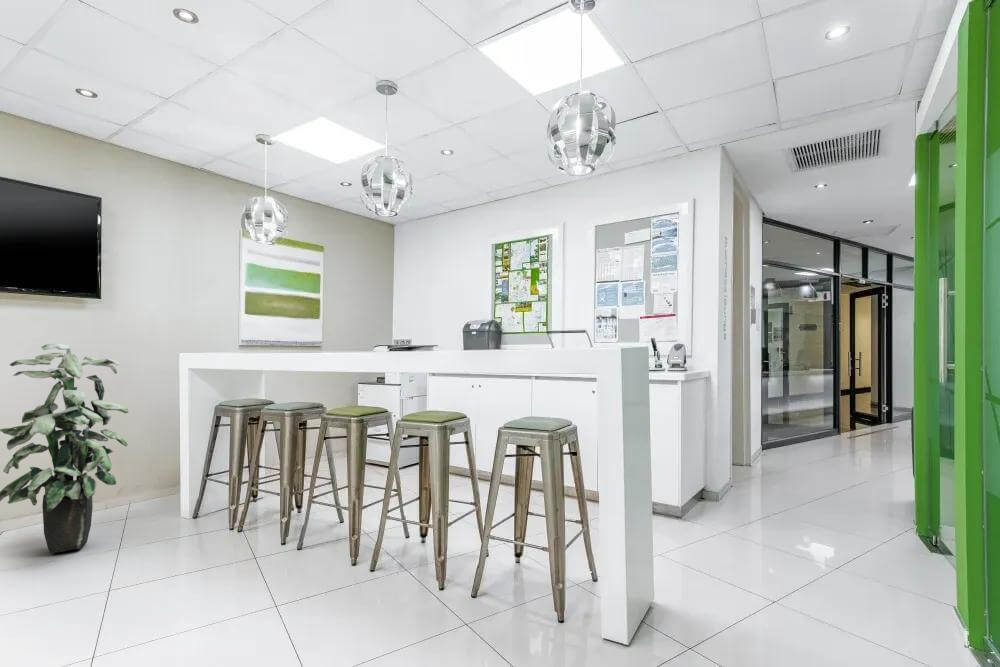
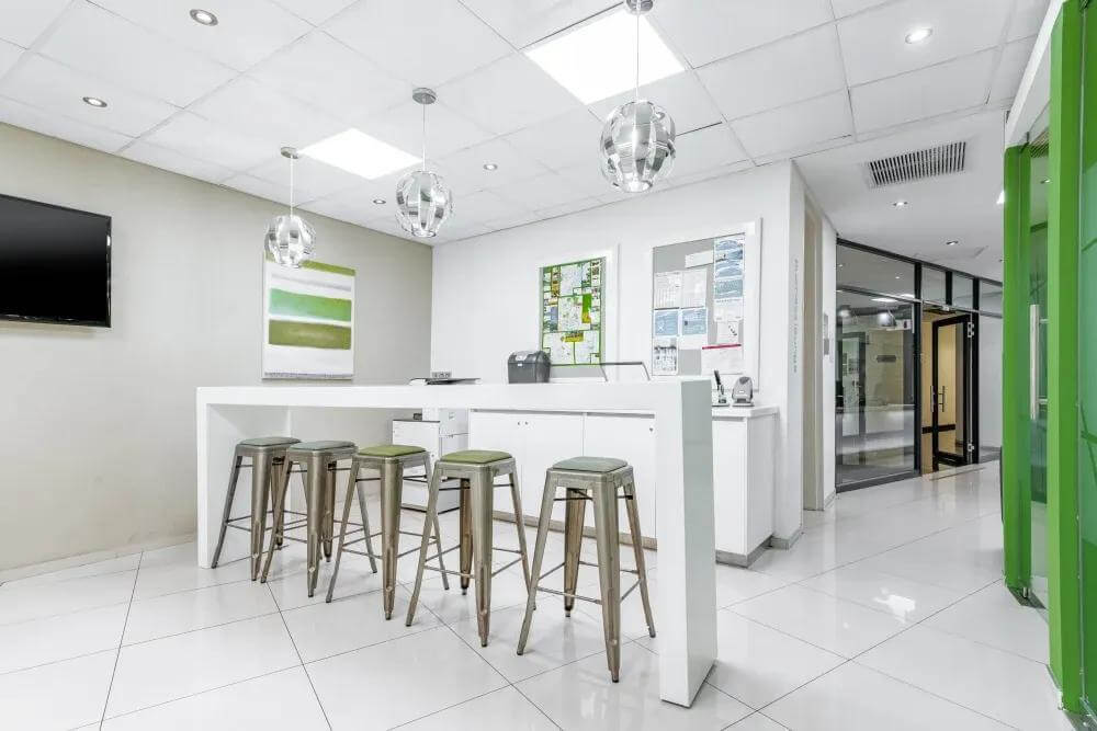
- indoor plant (62, 445)
